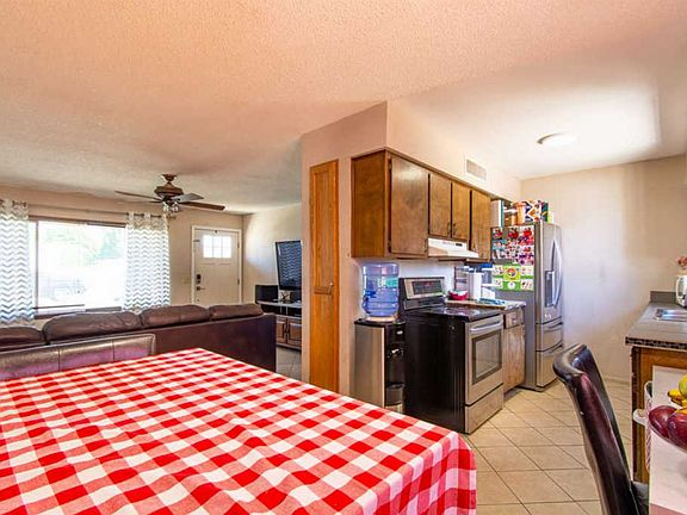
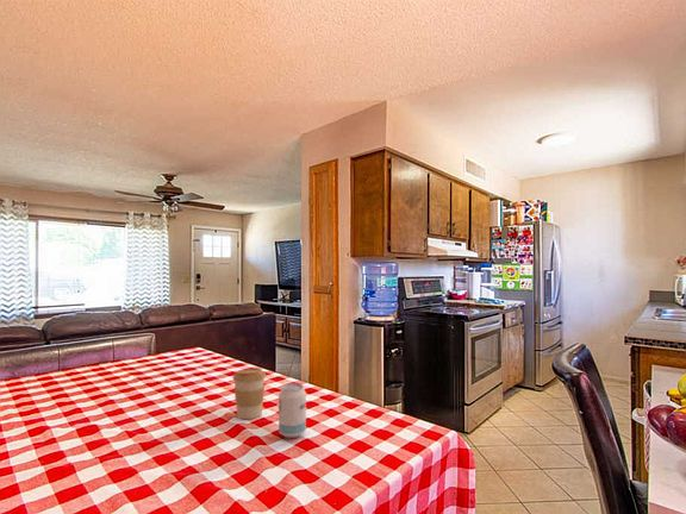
+ beverage can (292, 409)
+ coffee cup (249, 391)
